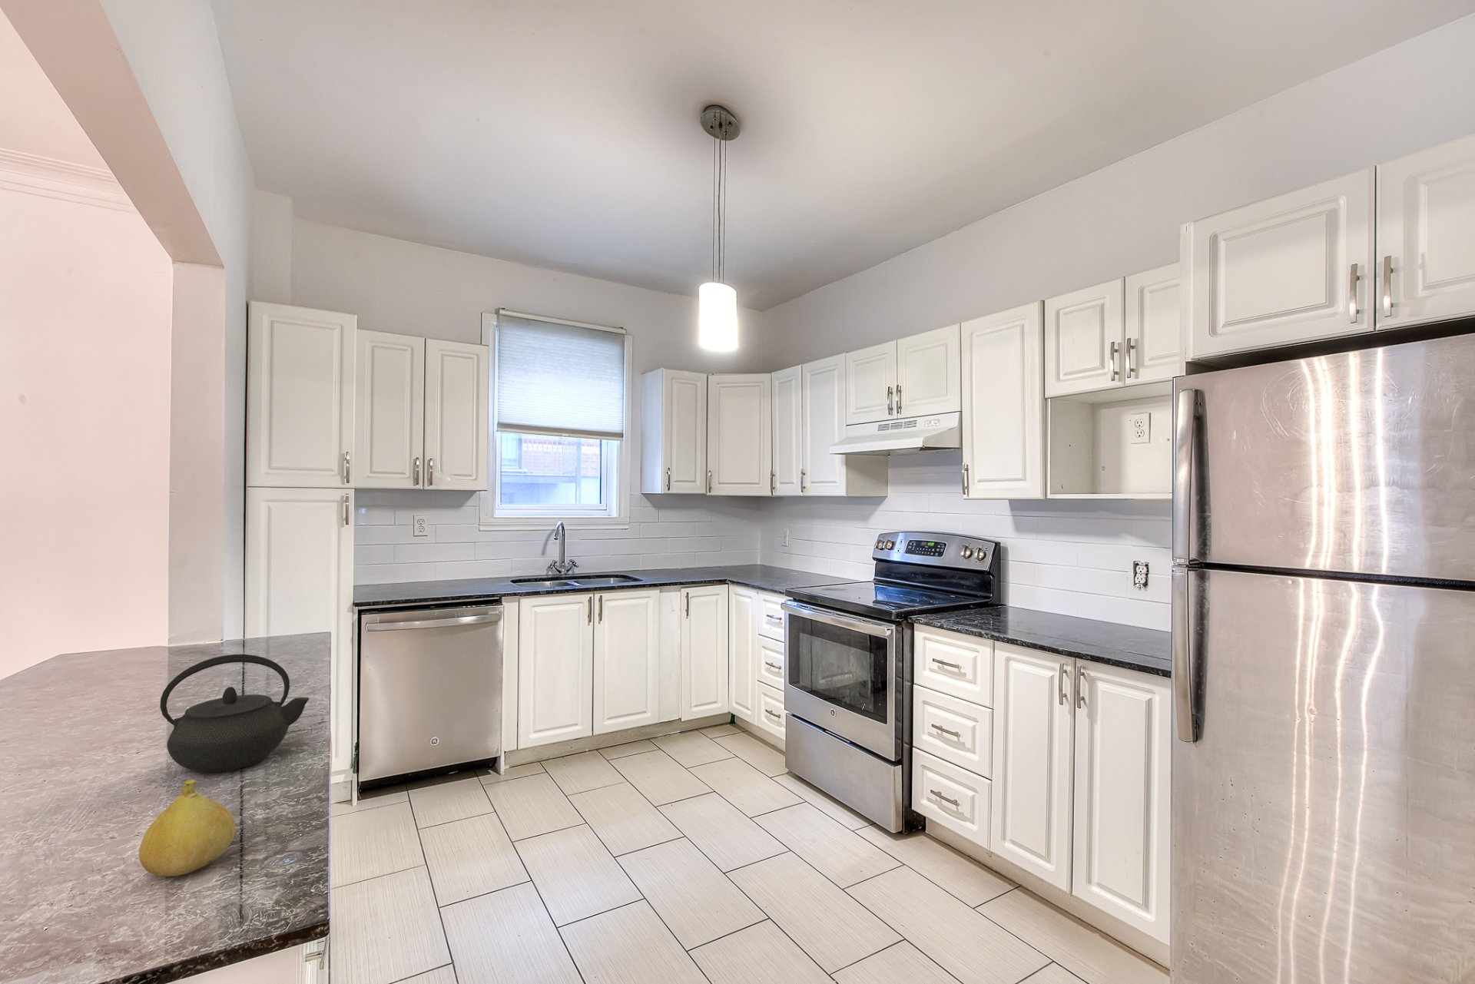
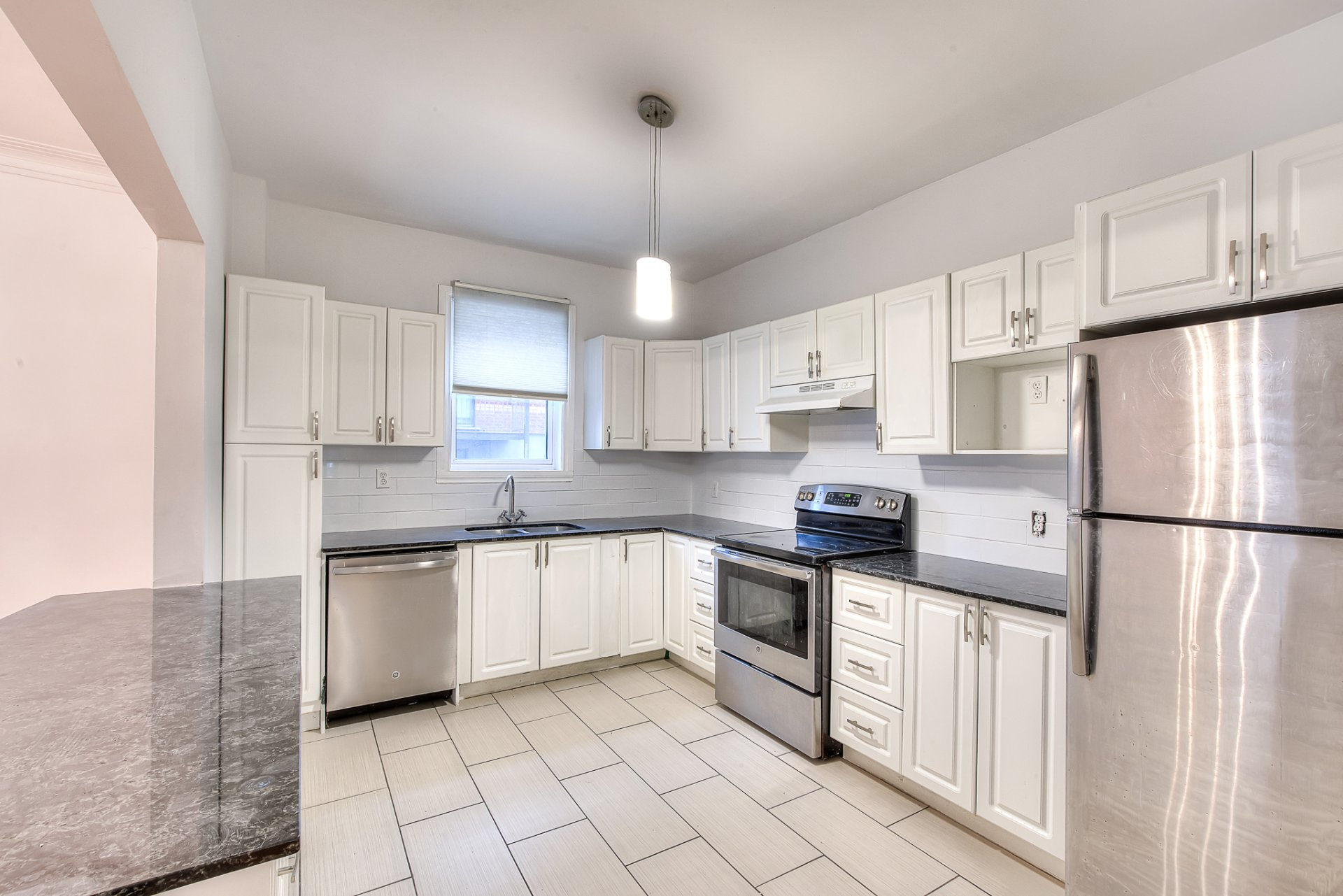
- kettle (239, 706)
- fruit (190, 823)
